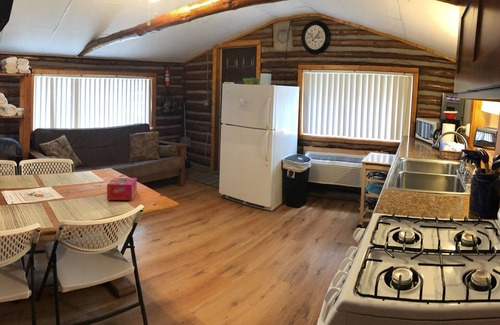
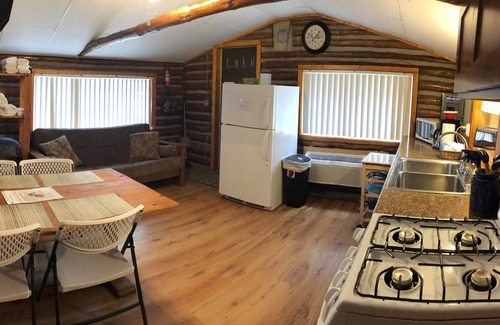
- tissue box (122, 188)
